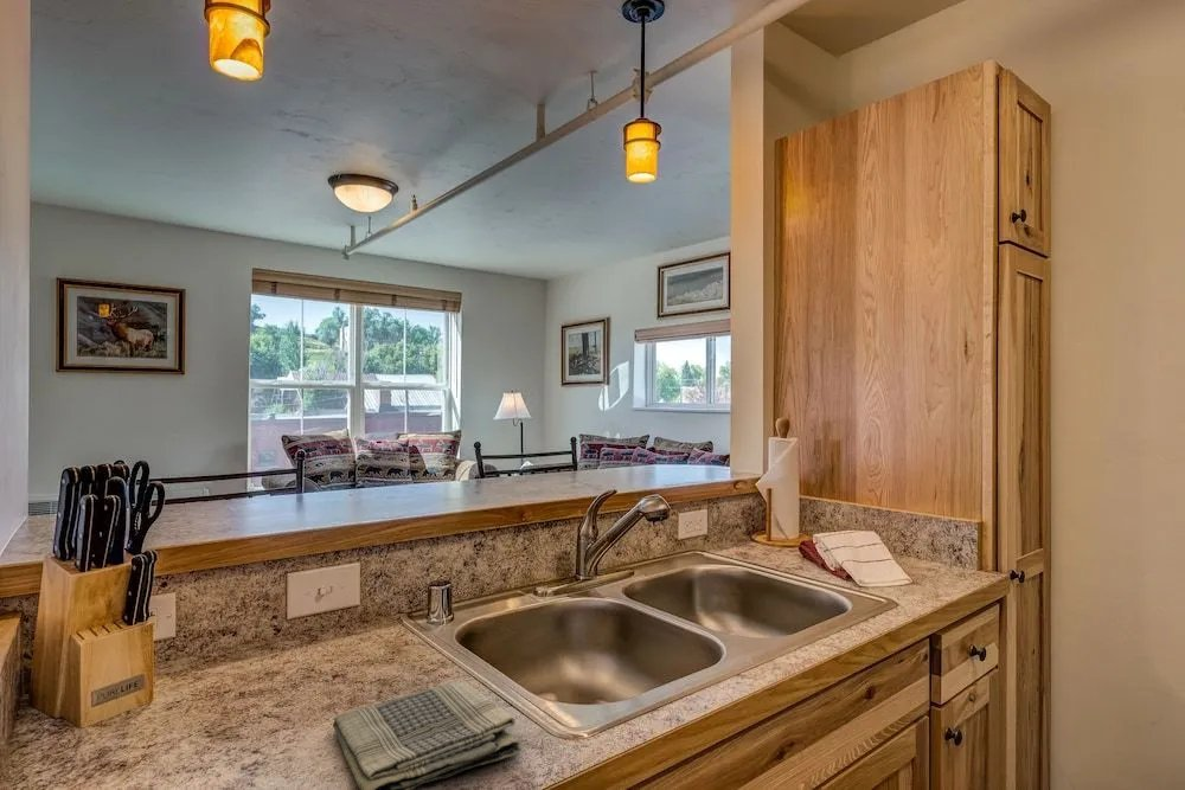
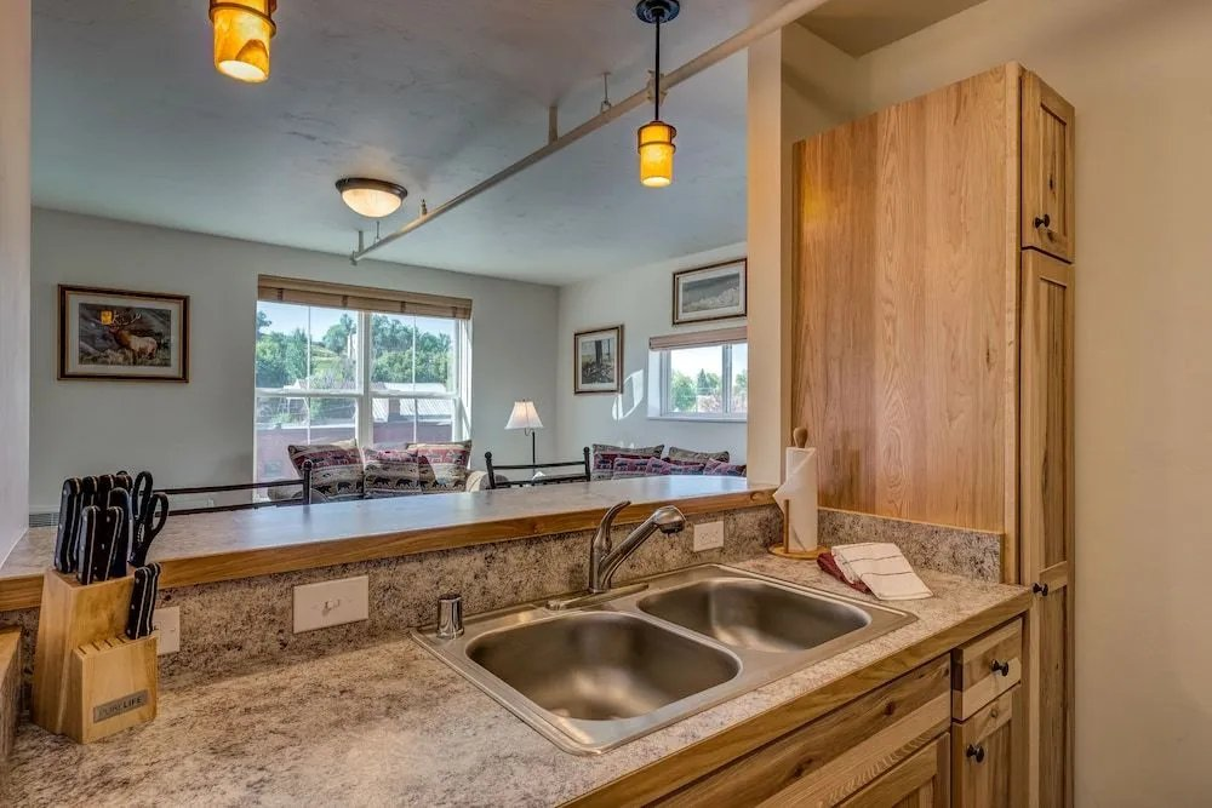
- dish towel (424, 728)
